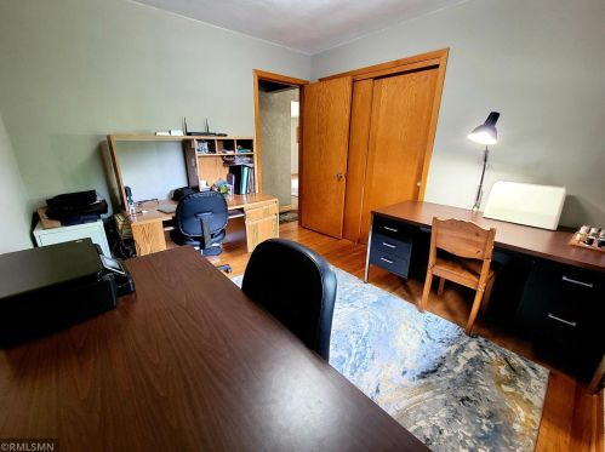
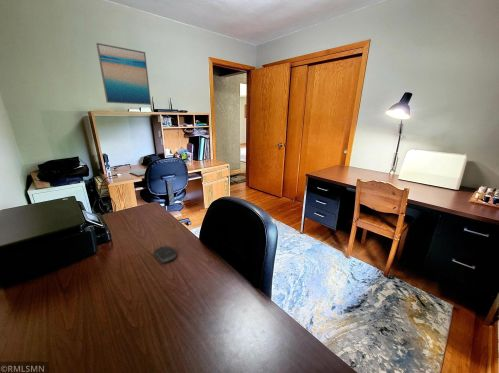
+ computer mouse (165, 252)
+ wall art (126, 76)
